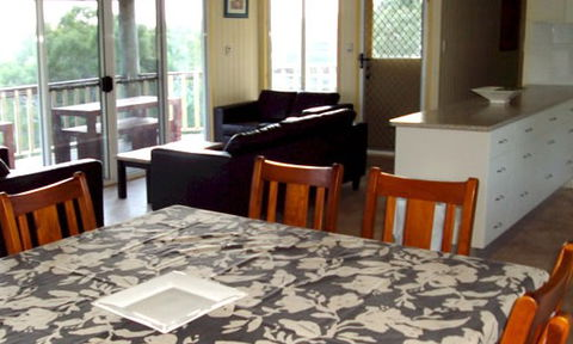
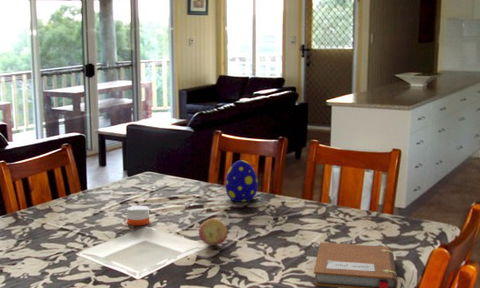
+ fruit (213, 231)
+ decorative egg (241, 179)
+ candle (138, 207)
+ notebook (355, 265)
